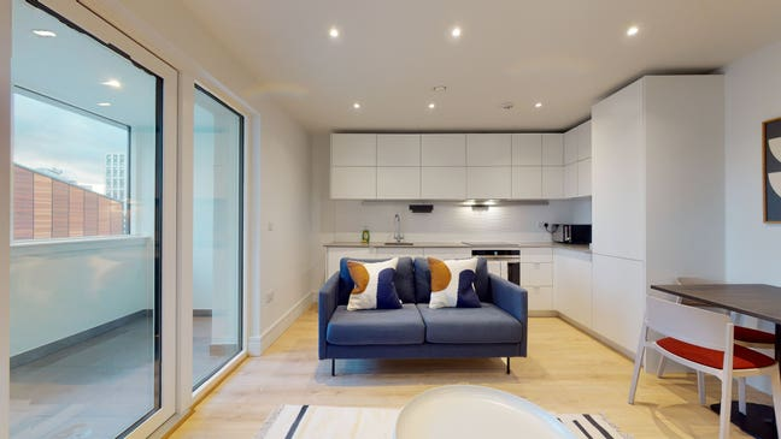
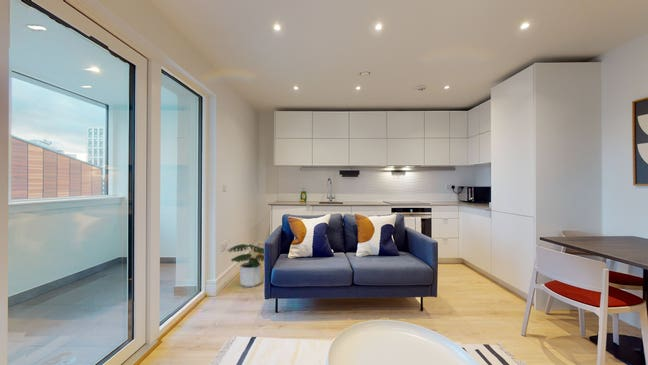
+ potted plant (252, 263)
